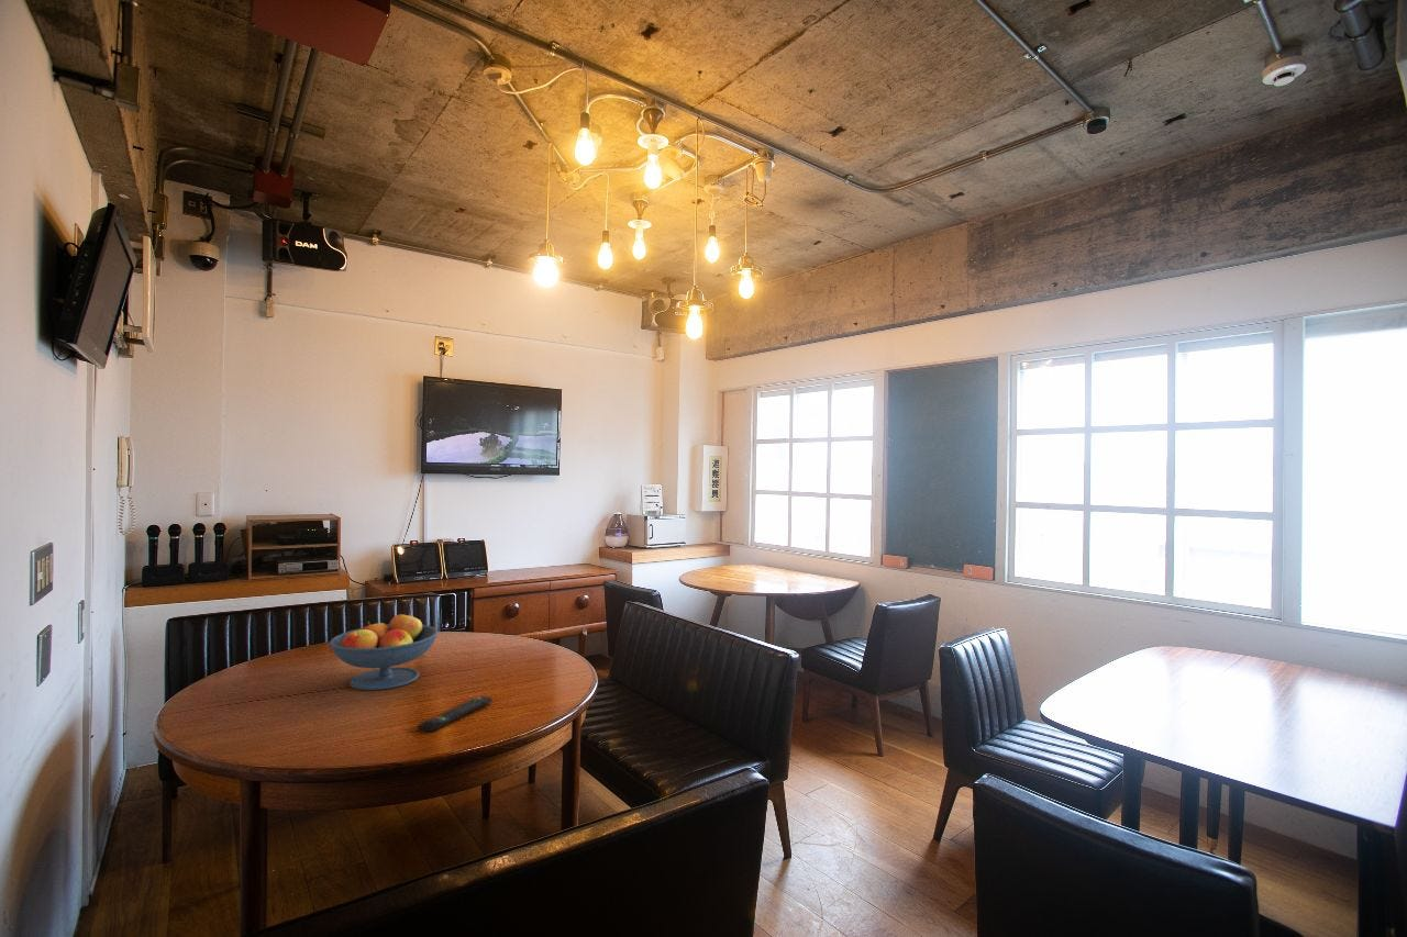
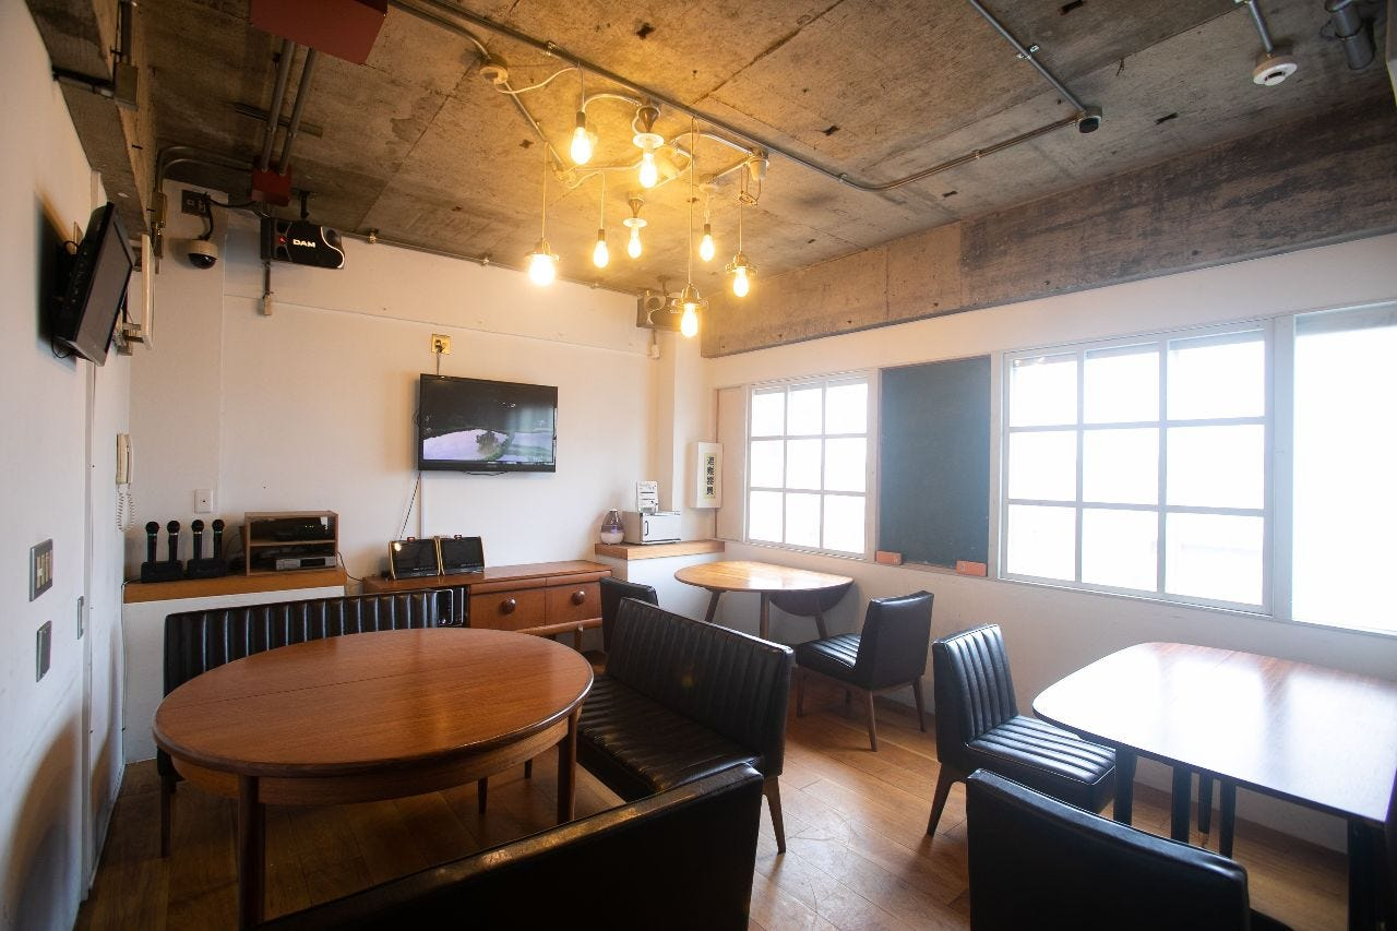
- remote control (457, 713)
- fruit bowl (385, 649)
